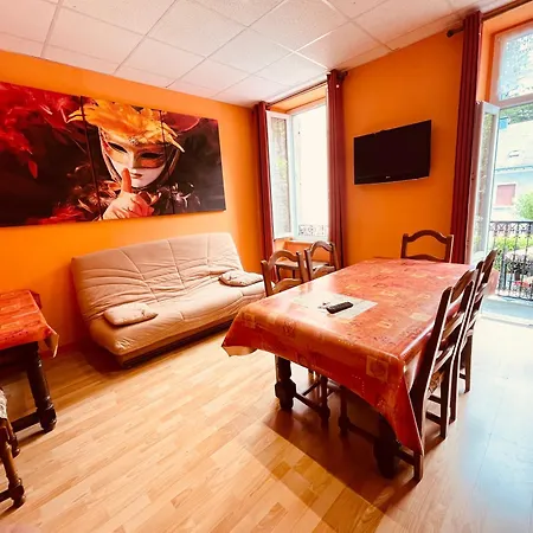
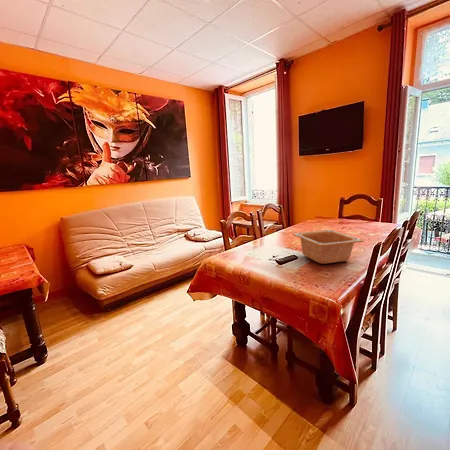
+ serving bowl (325, 247)
